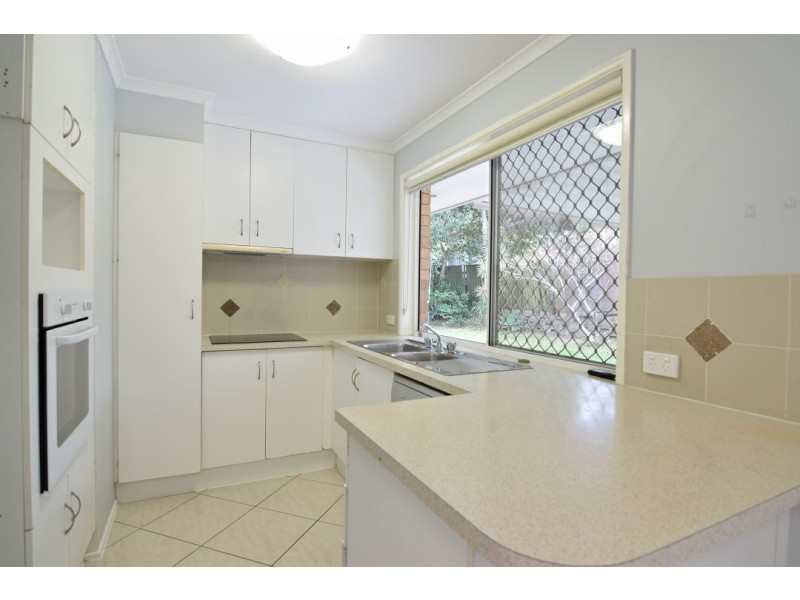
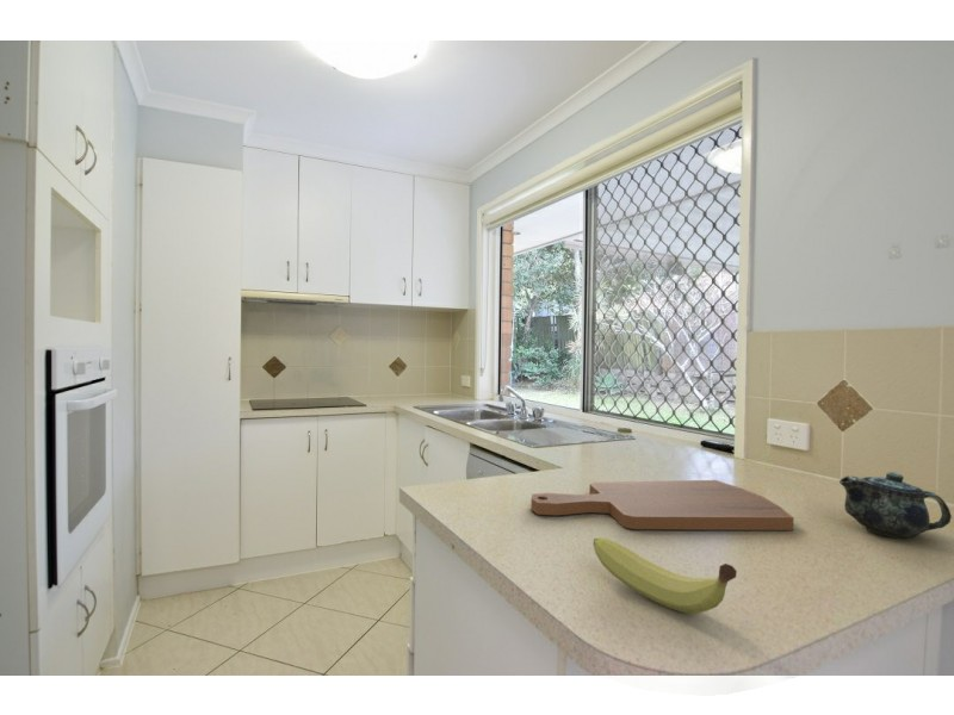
+ cutting board (667, 502)
+ chinaware (893, 502)
+ fruit (658, 570)
